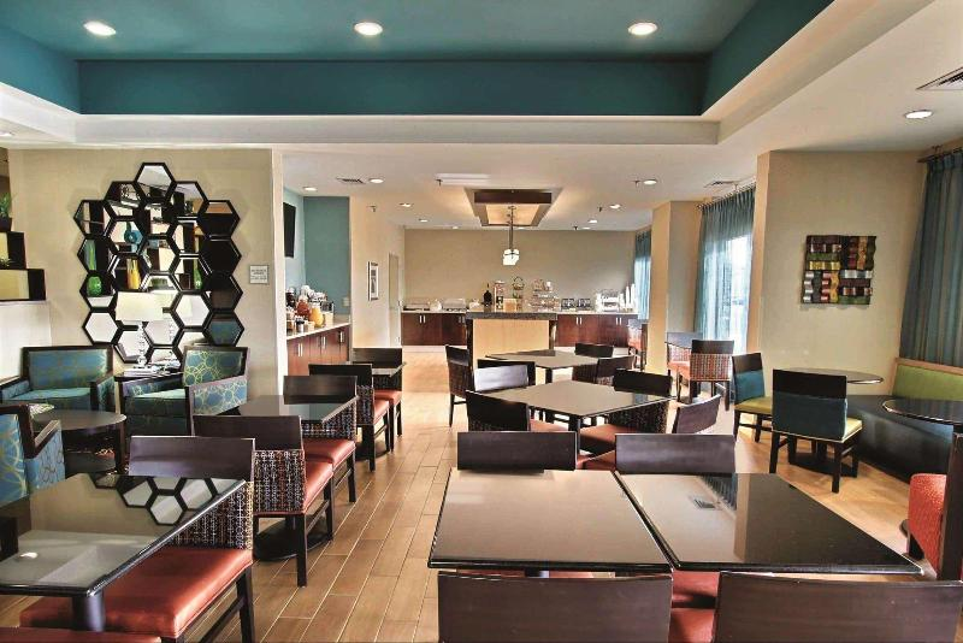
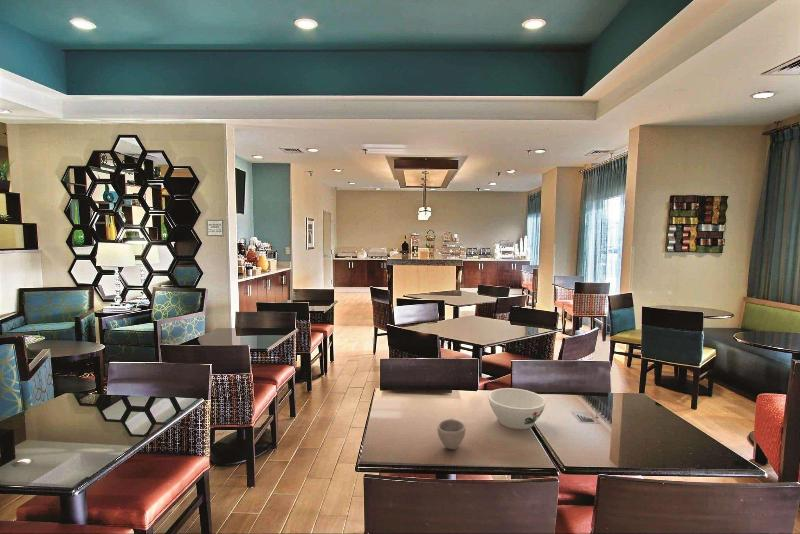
+ cup (450, 433)
+ bowl (515, 409)
